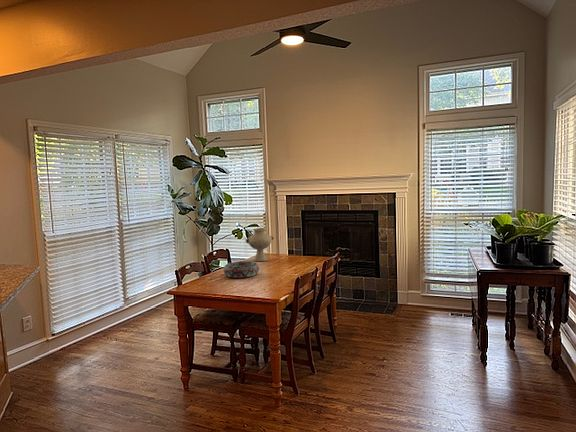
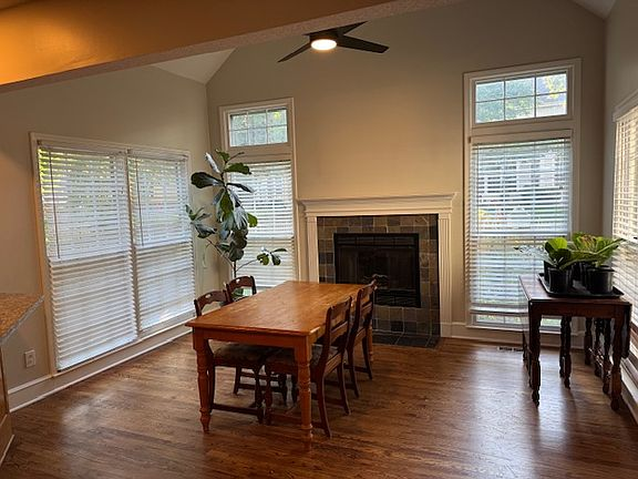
- vase (259, 244)
- decorative bowl (241, 269)
